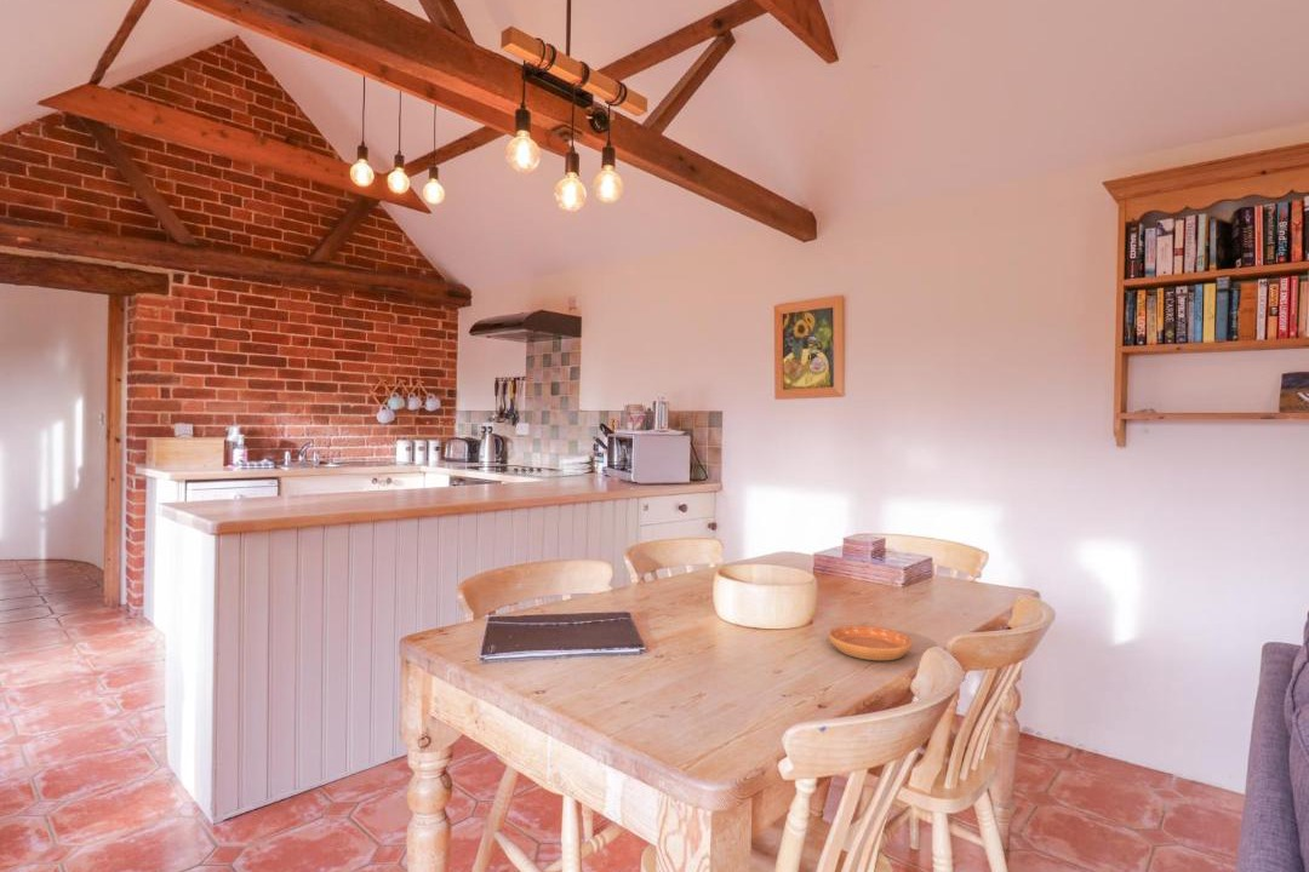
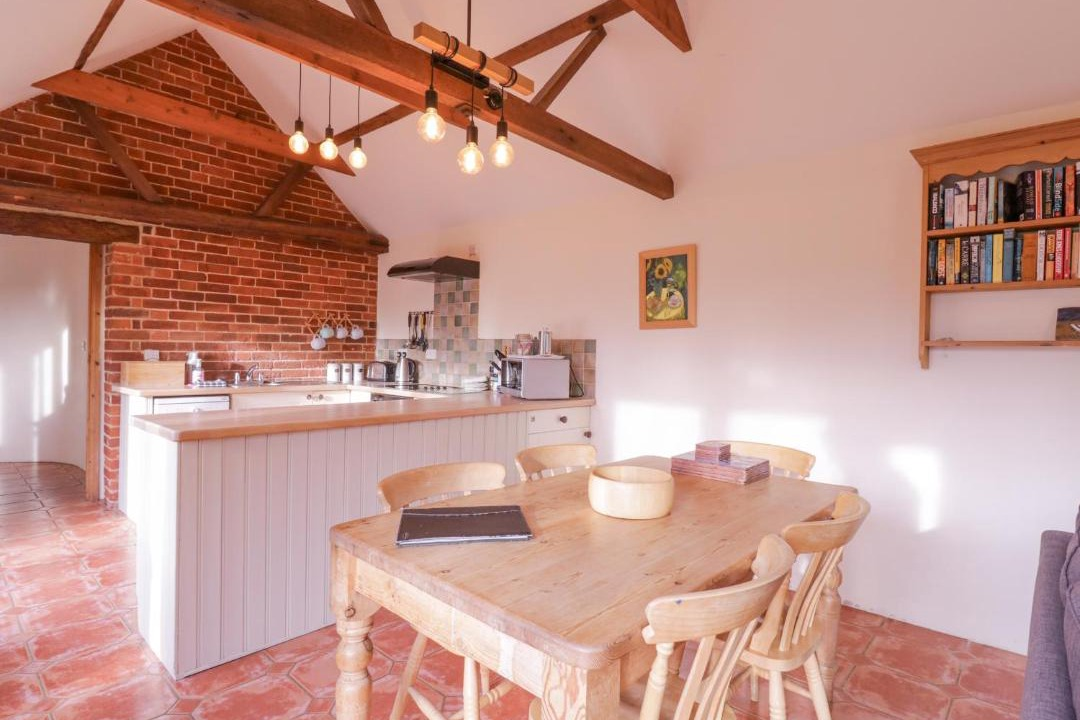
- saucer (869, 643)
